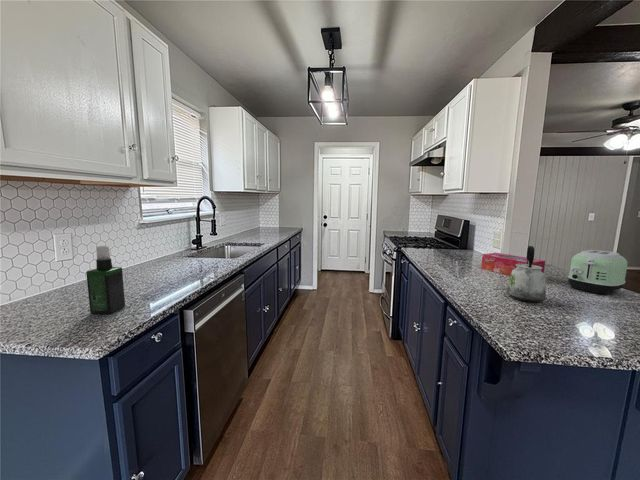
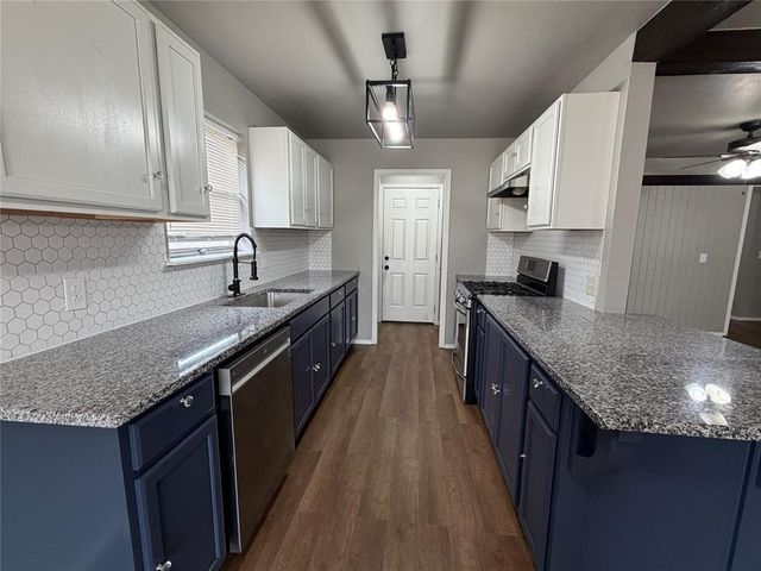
- toaster (596, 270)
- tissue box (511, 264)
- kettle (527, 271)
- spray bottle (105, 278)
